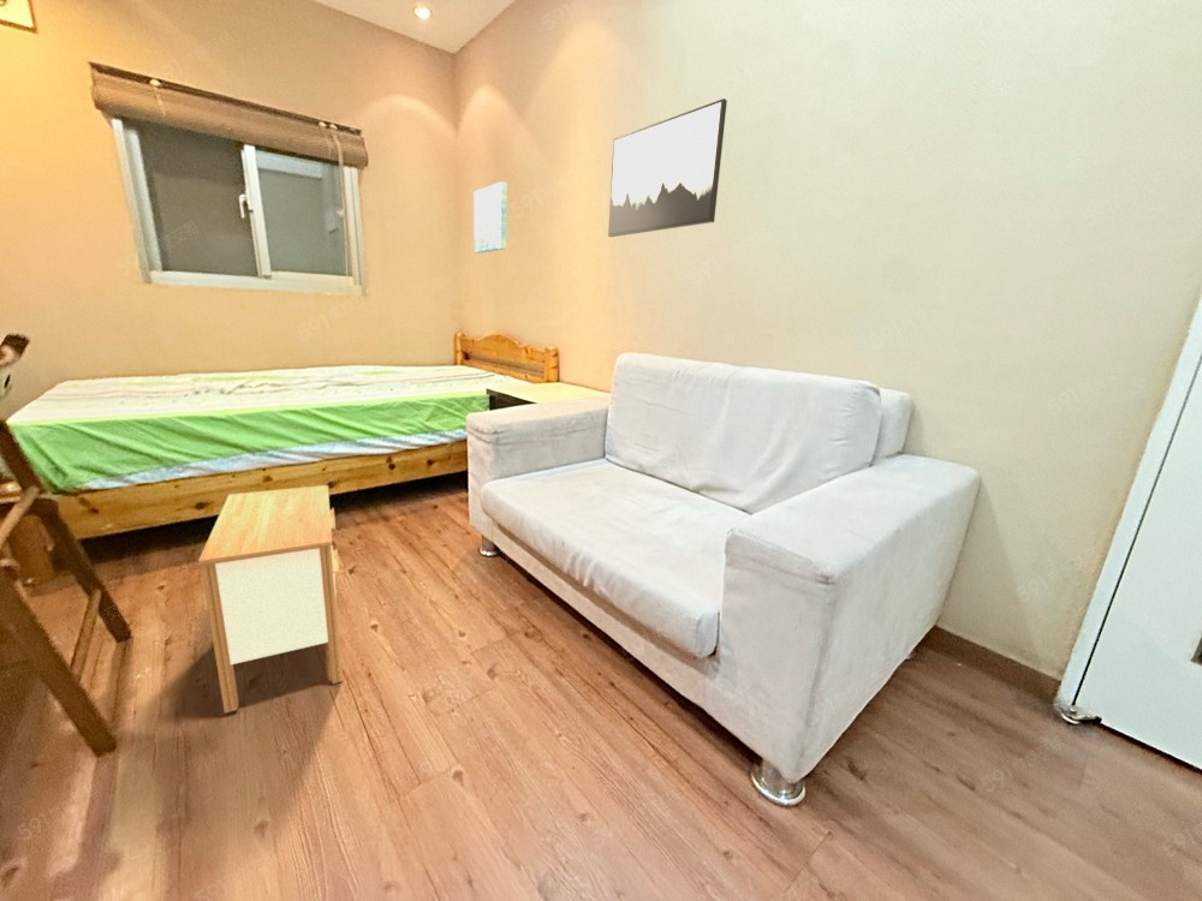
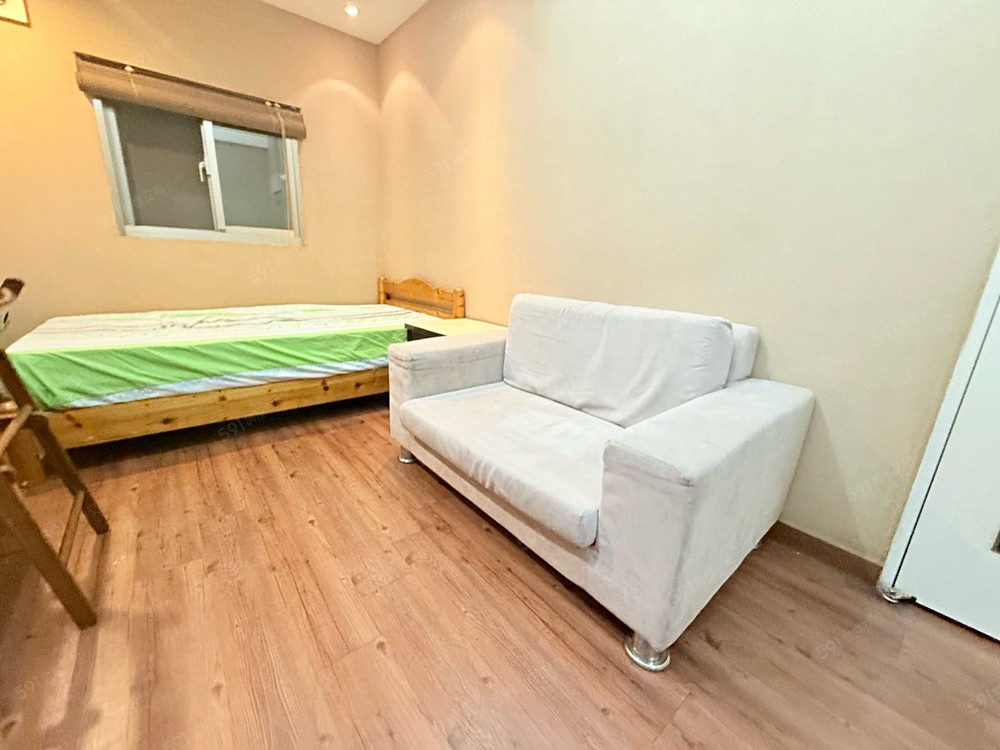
- nightstand (285, 581)
- wall art (659, 177)
- wall art (489, 219)
